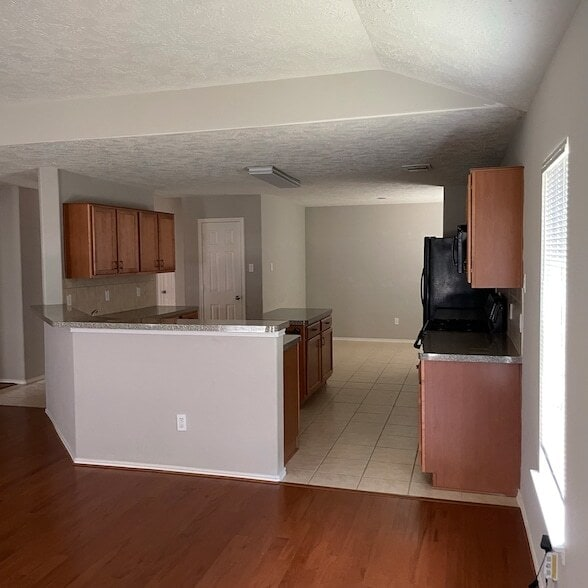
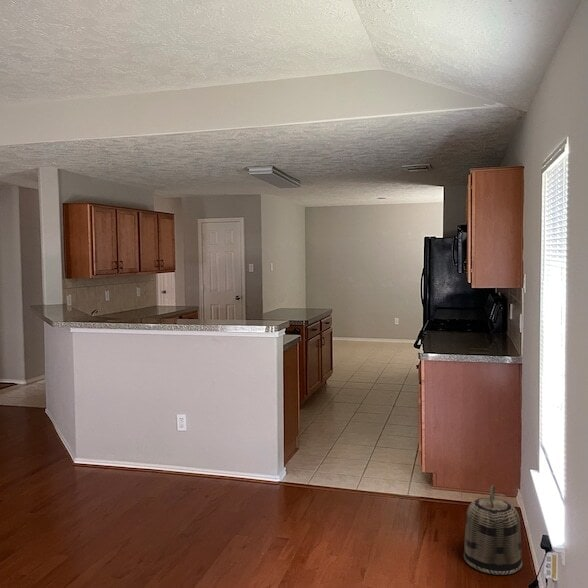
+ basket (492, 523)
